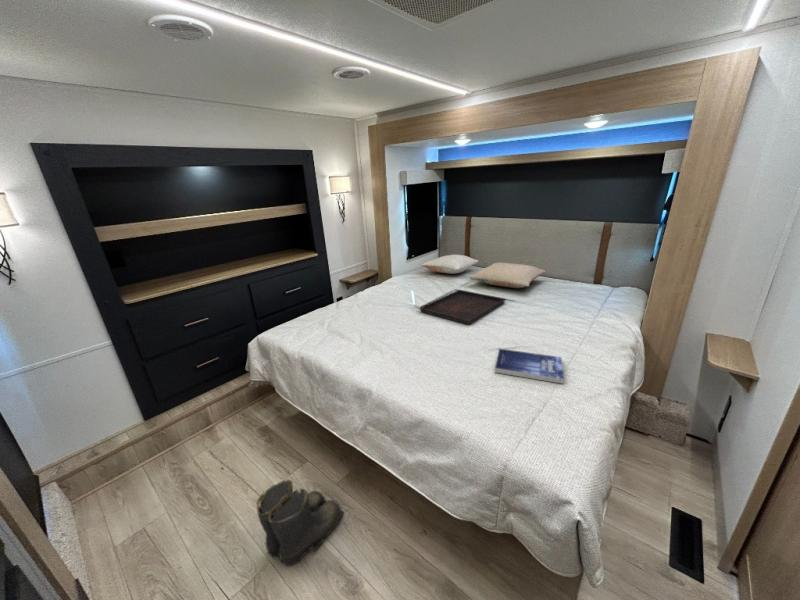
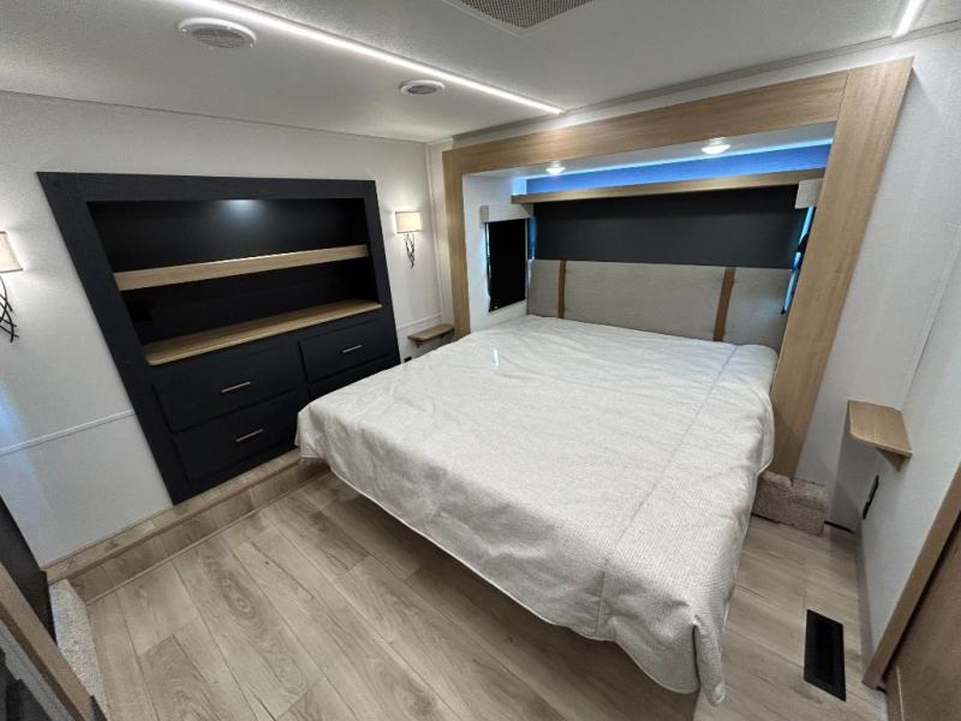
- book (528, 364)
- boots (301, 508)
- pillow (449, 263)
- serving tray (463, 305)
- pillow (508, 274)
